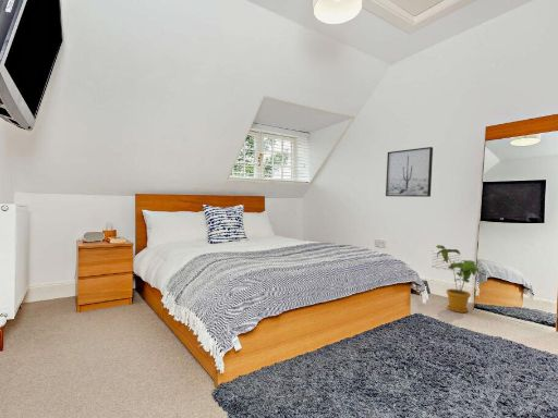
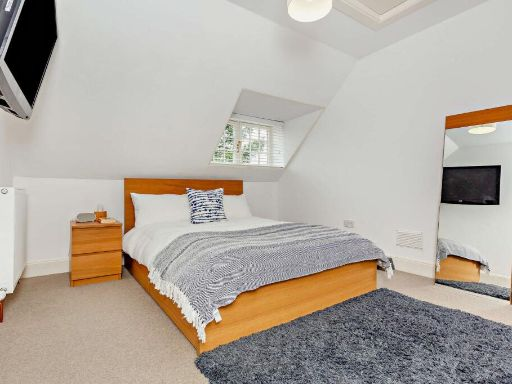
- house plant (460, 276)
- wall art (408, 173)
